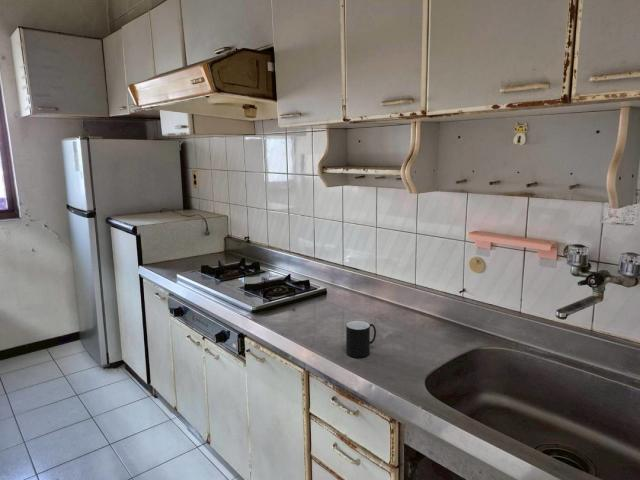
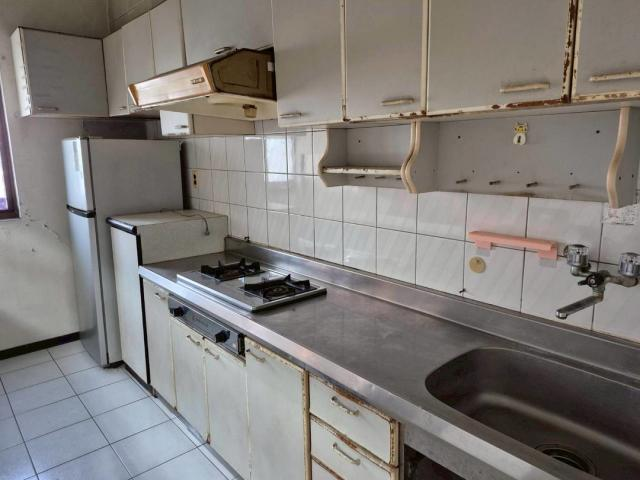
- cup (362, 338)
